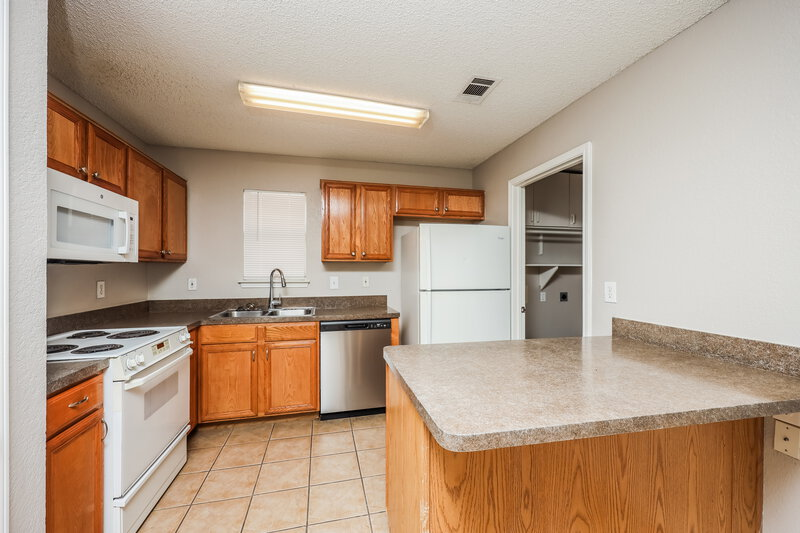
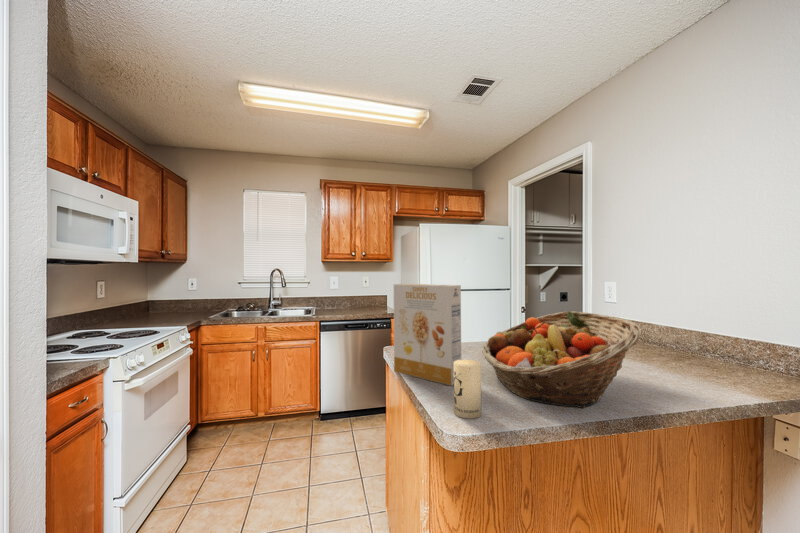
+ fruit basket (552, 350)
+ candle (467, 387)
+ cereal box (426, 330)
